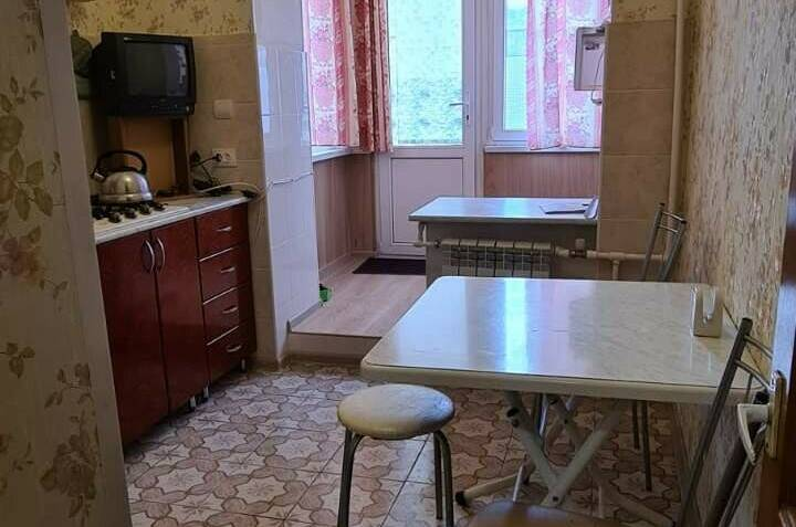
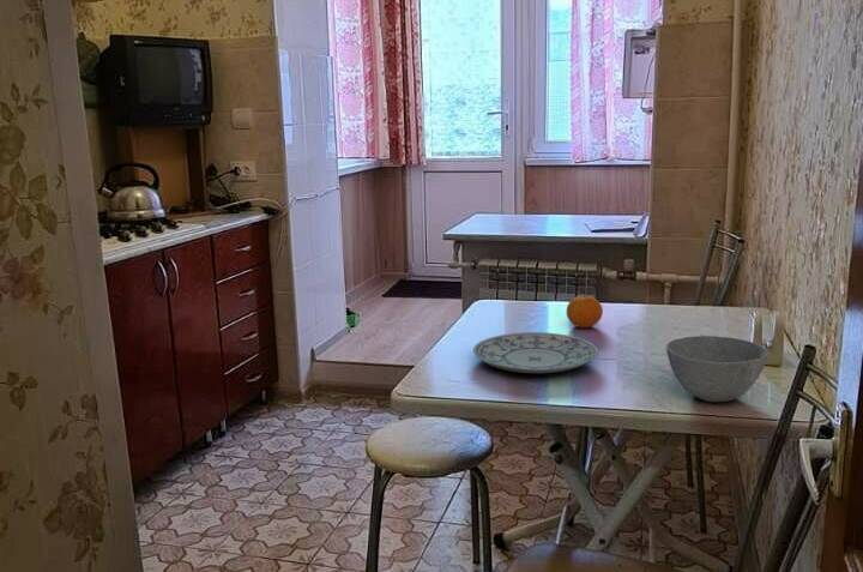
+ plate (535, 355)
+ bowl (714, 372)
+ fruit (584, 311)
